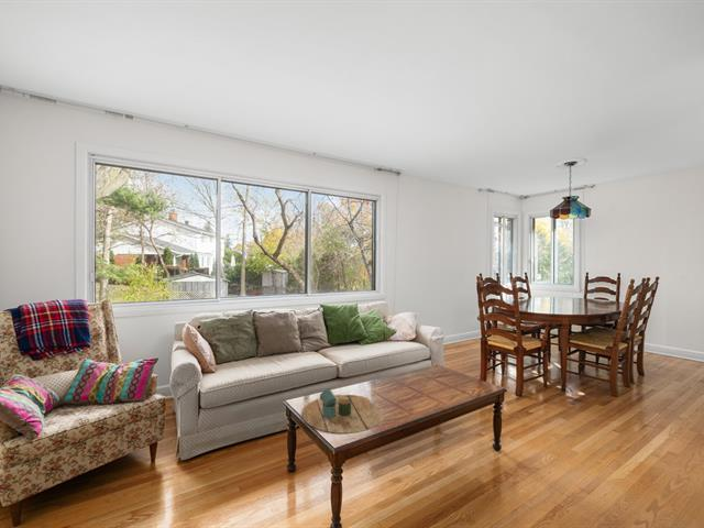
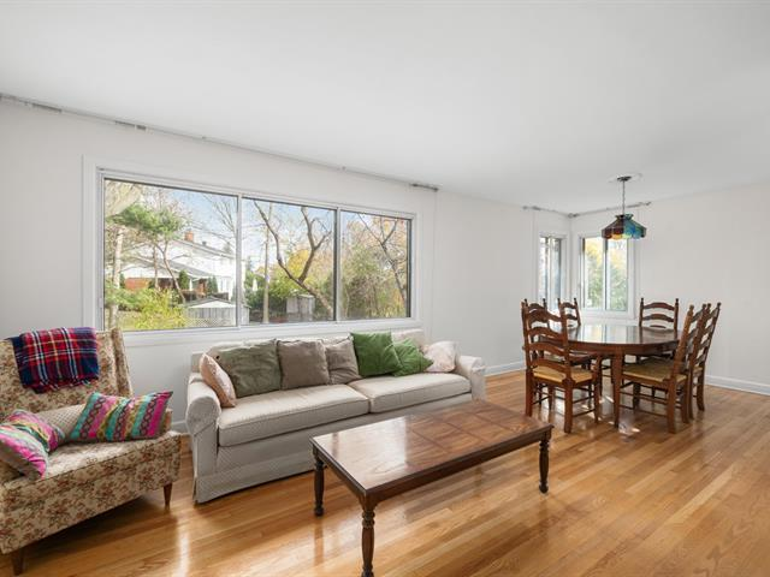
- decorative tray (343, 398)
